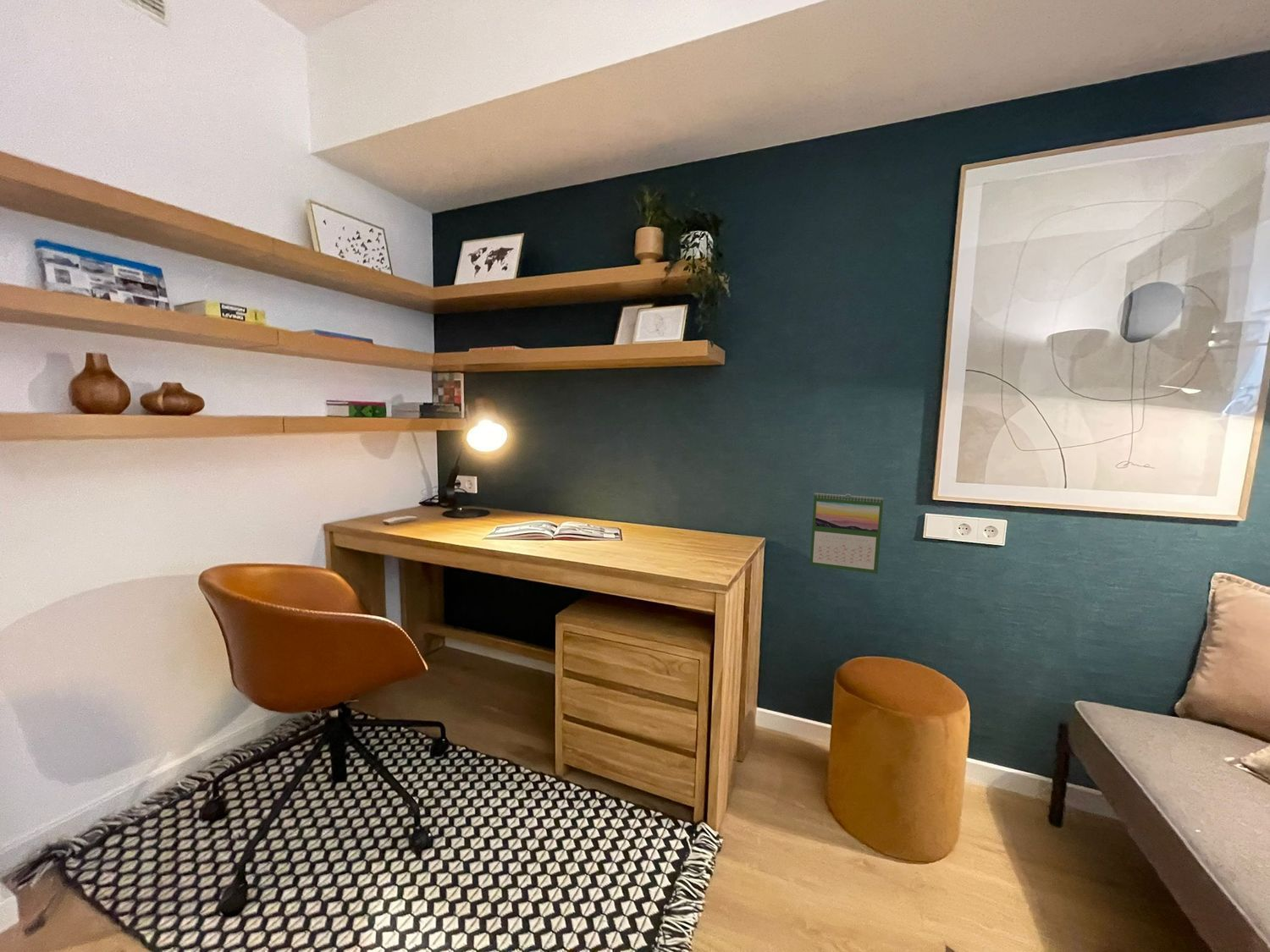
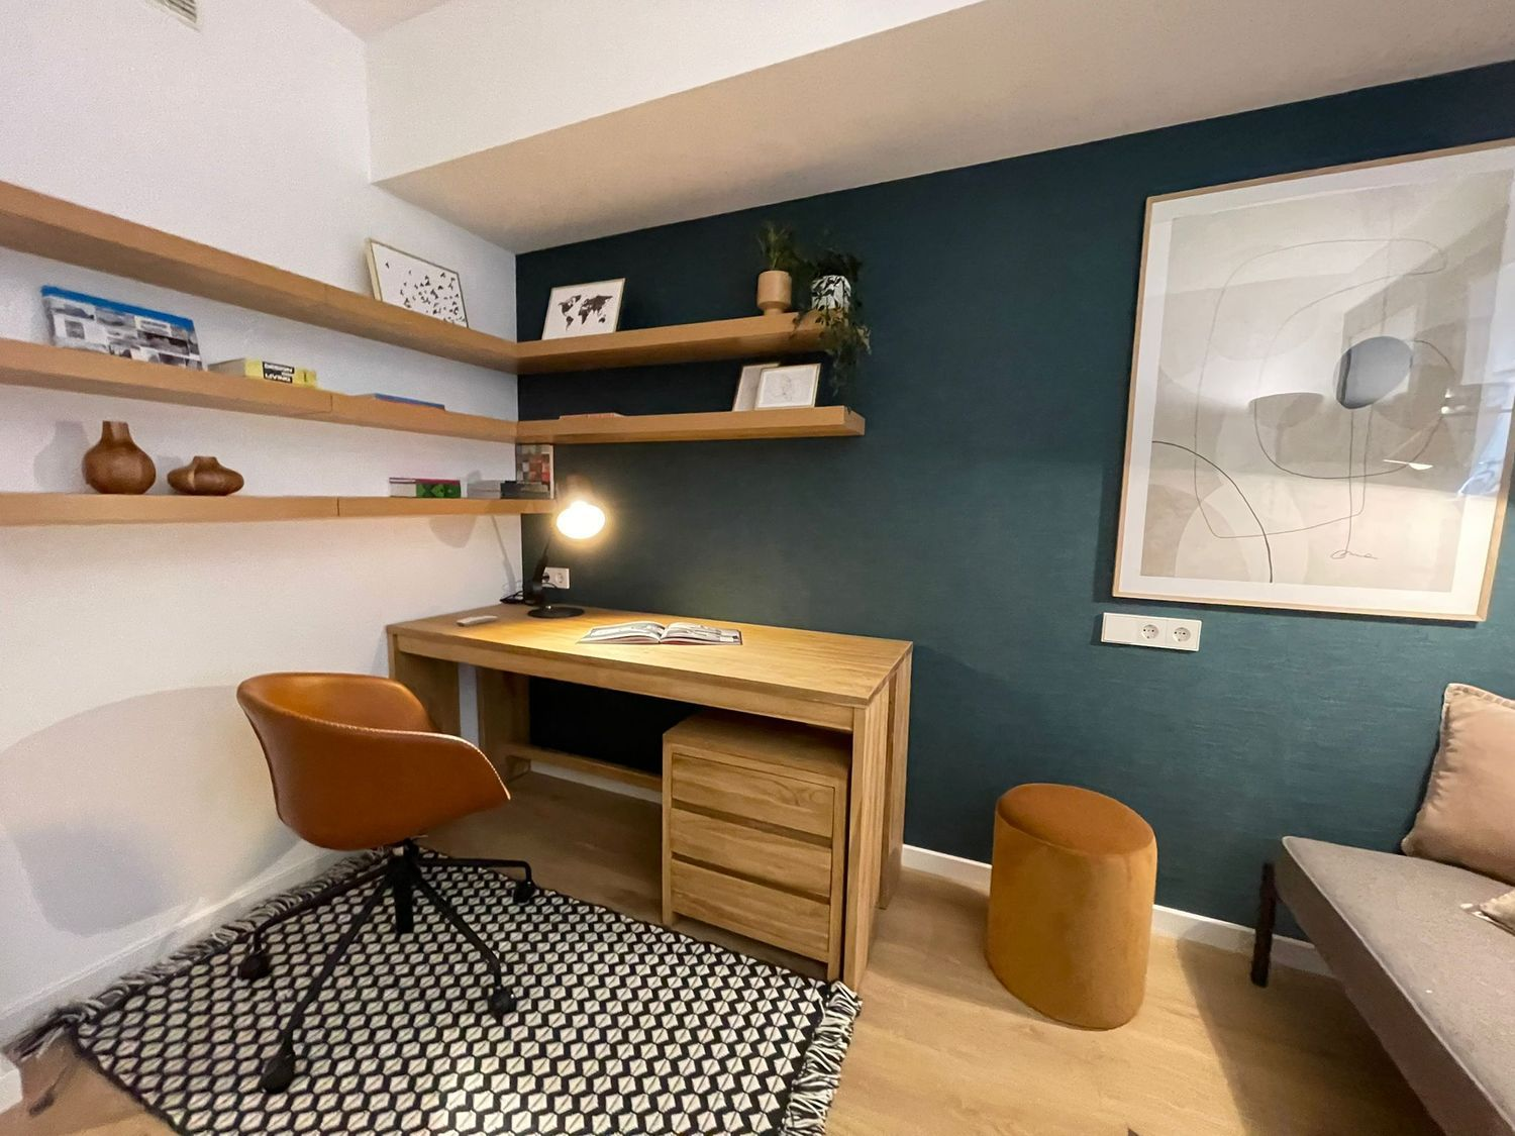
- calendar (845, 531)
